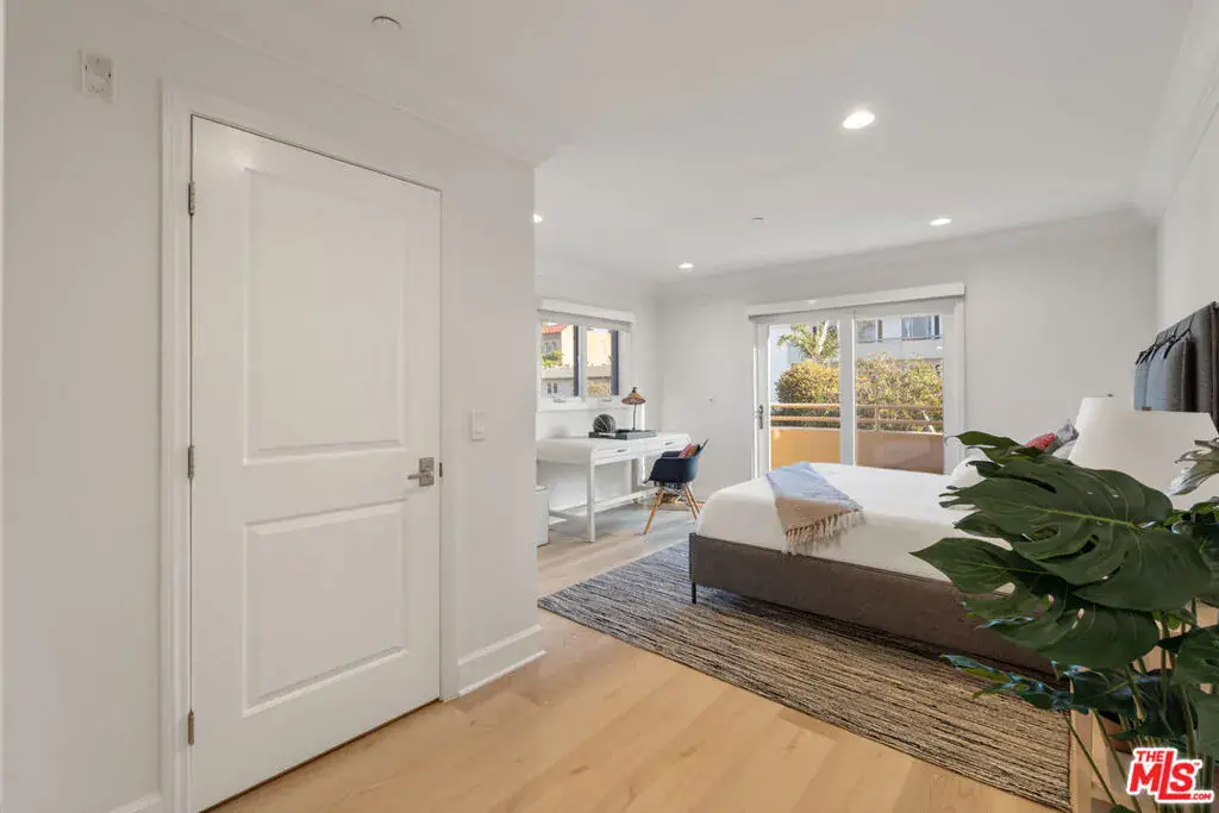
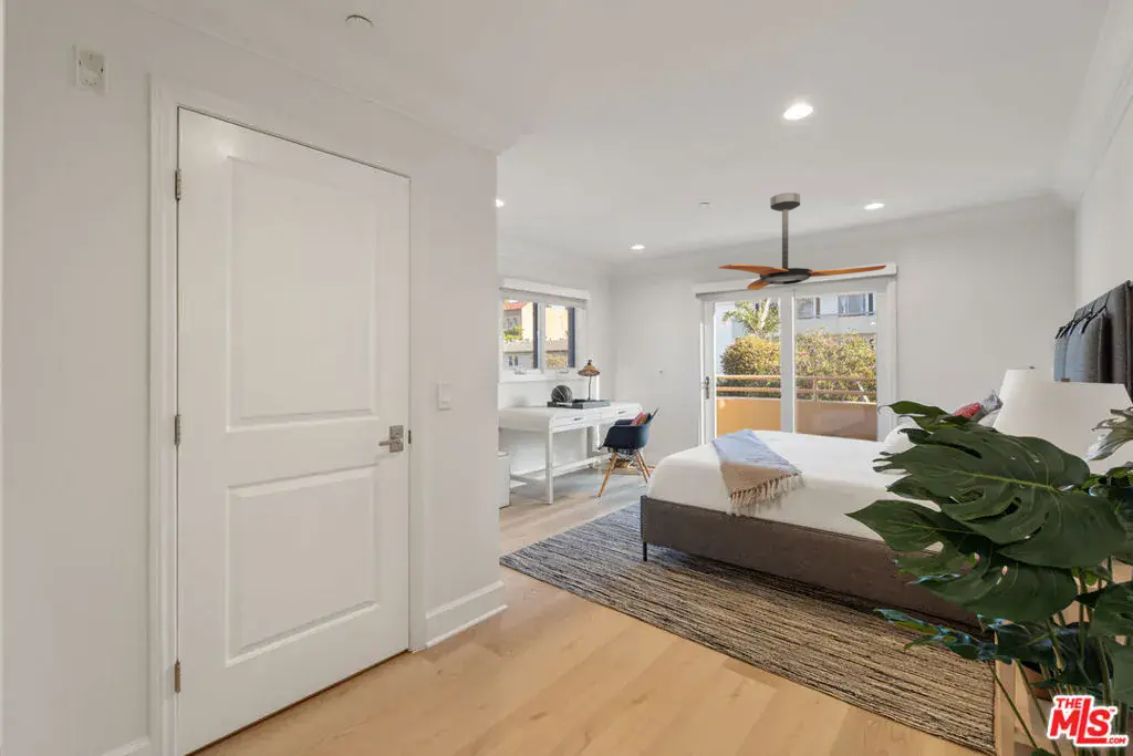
+ ceiling fan (787, 239)
